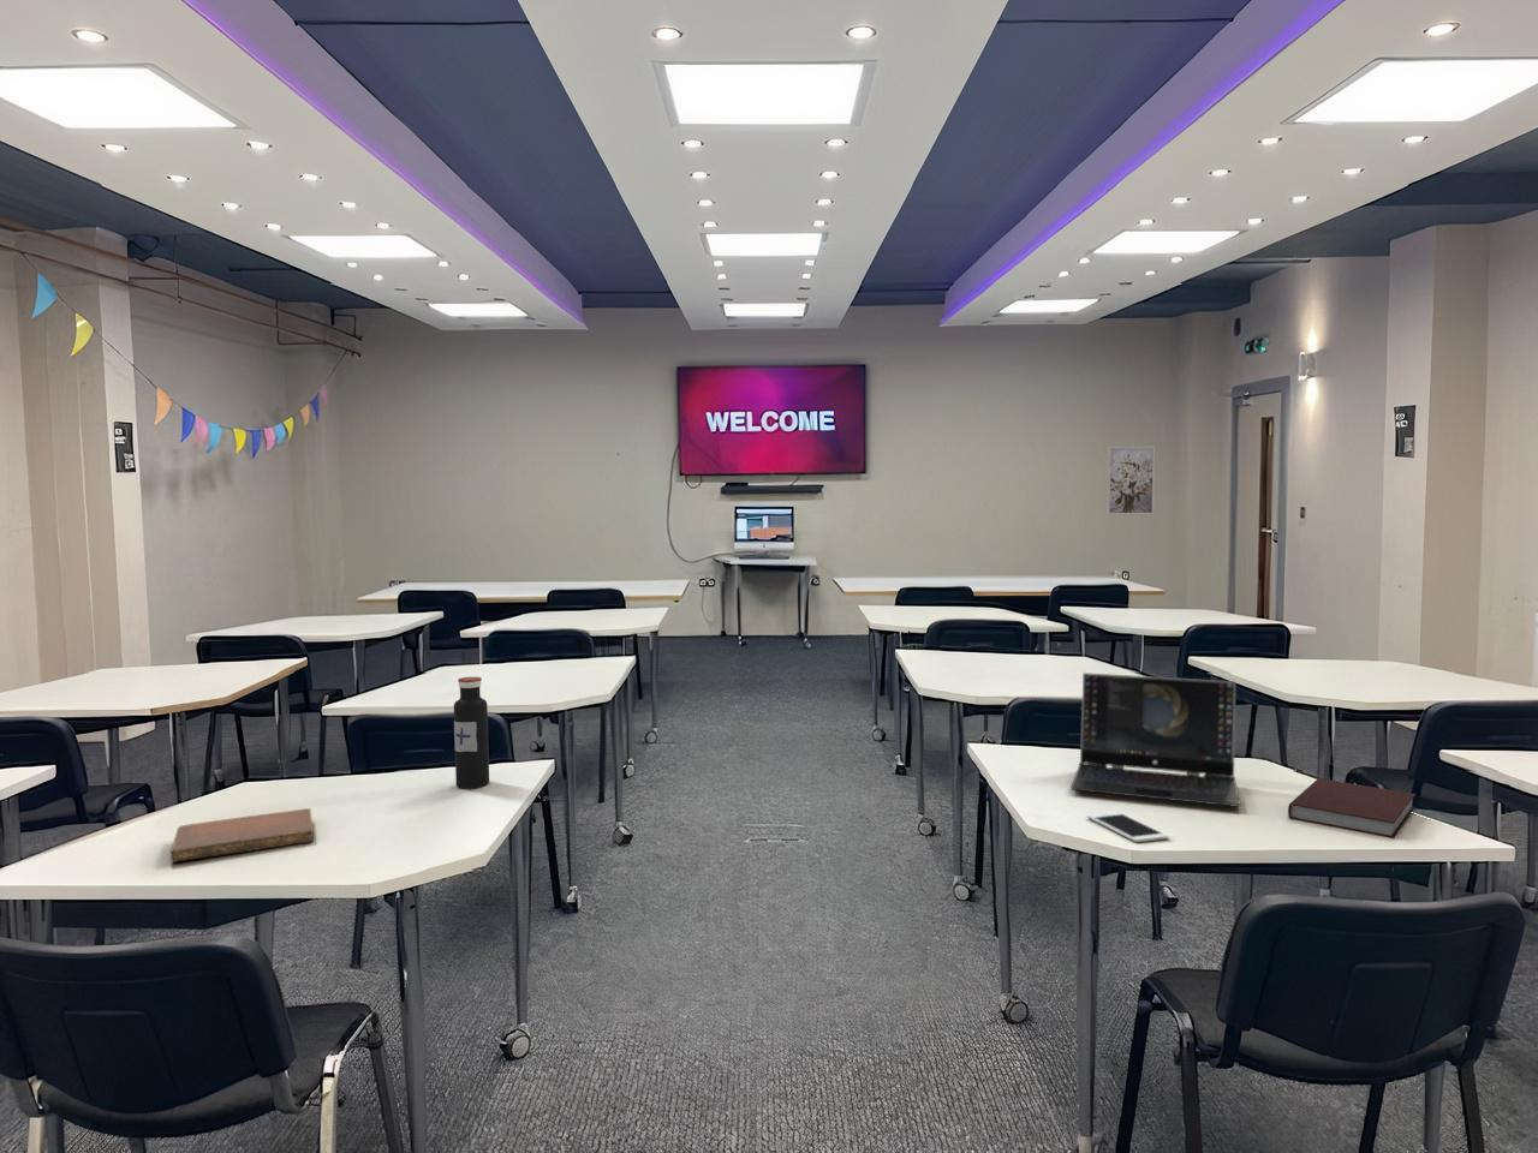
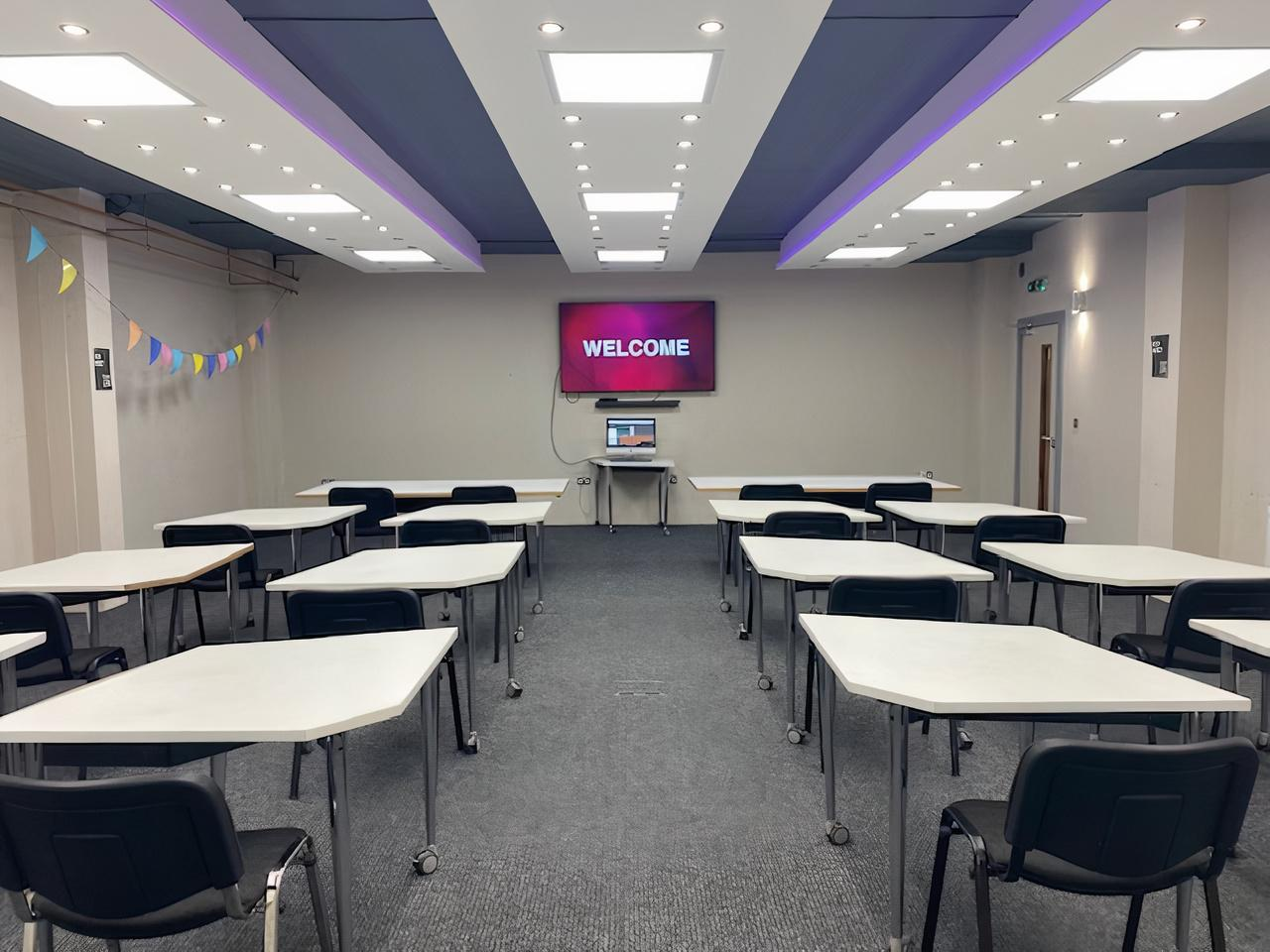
- wall art (1130, 481)
- cell phone (1126, 825)
- laptop (1154, 736)
- water bottle (471, 732)
- notebook (1352, 804)
- notebook (245, 833)
